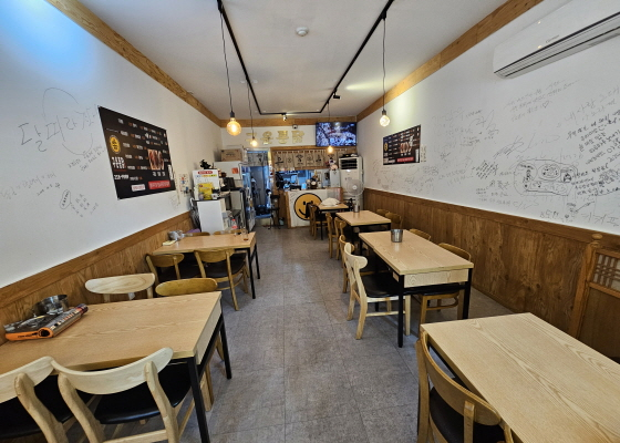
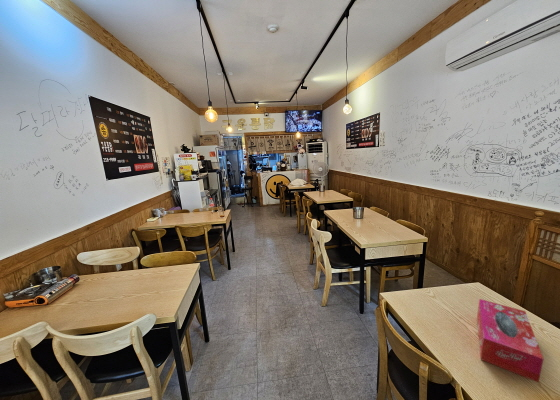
+ tissue box (504, 333)
